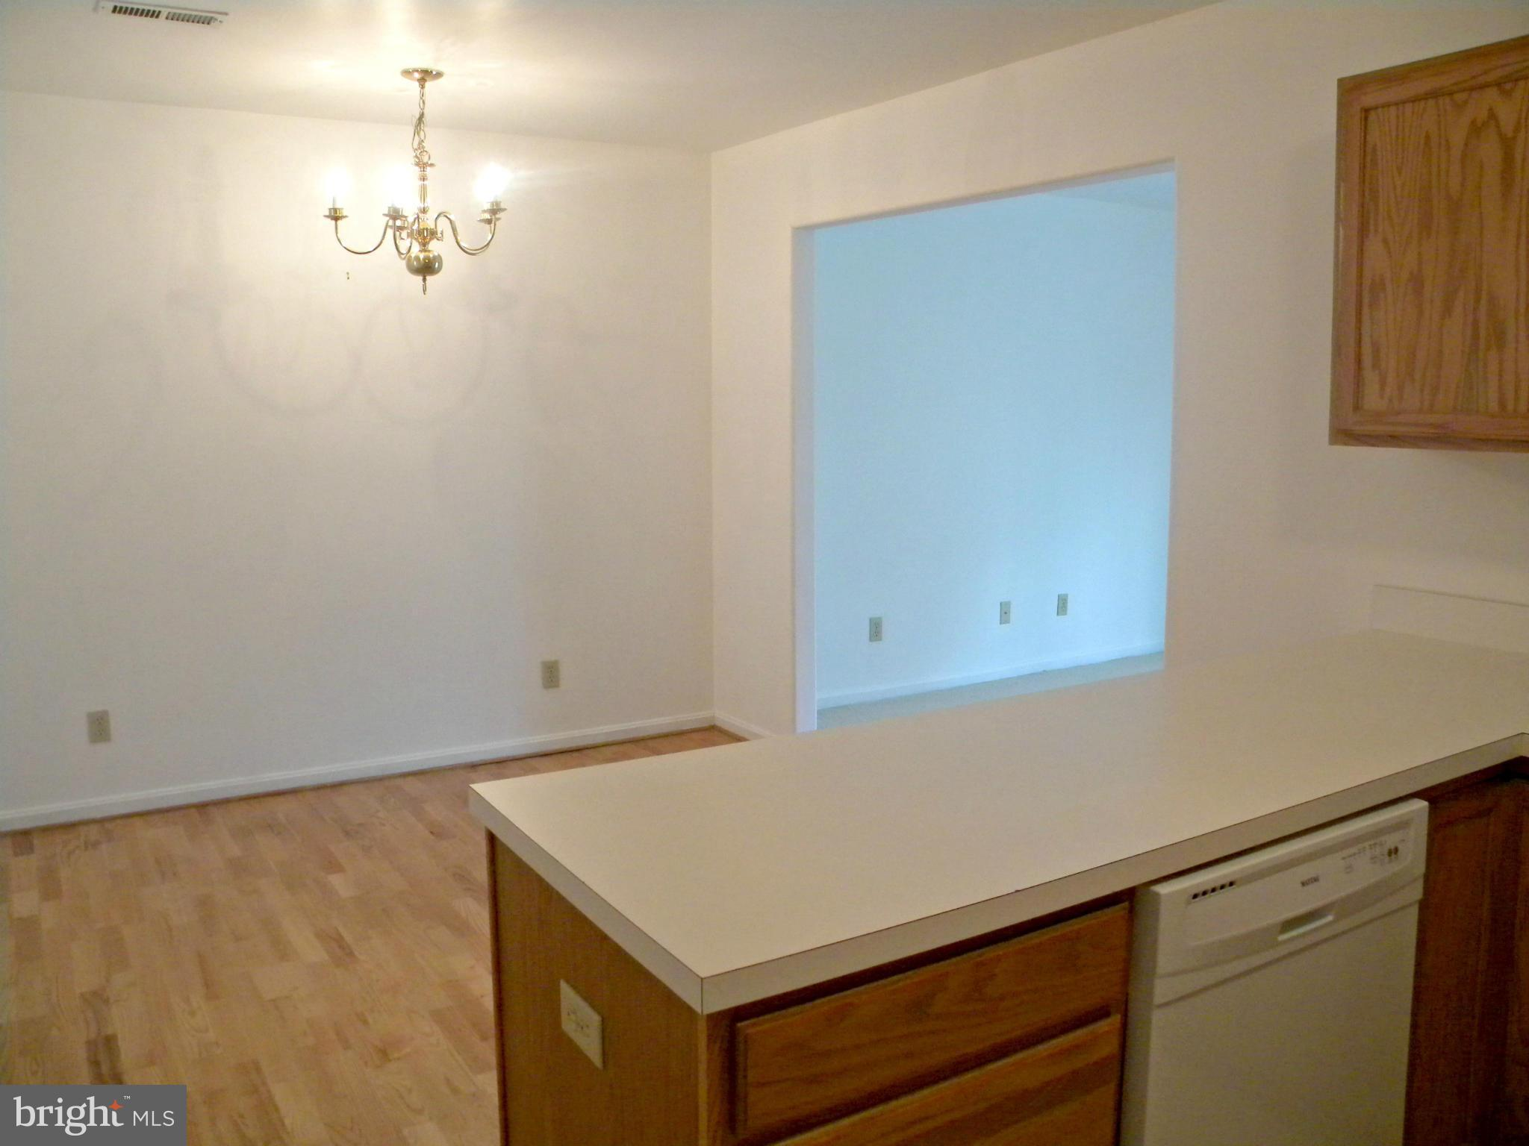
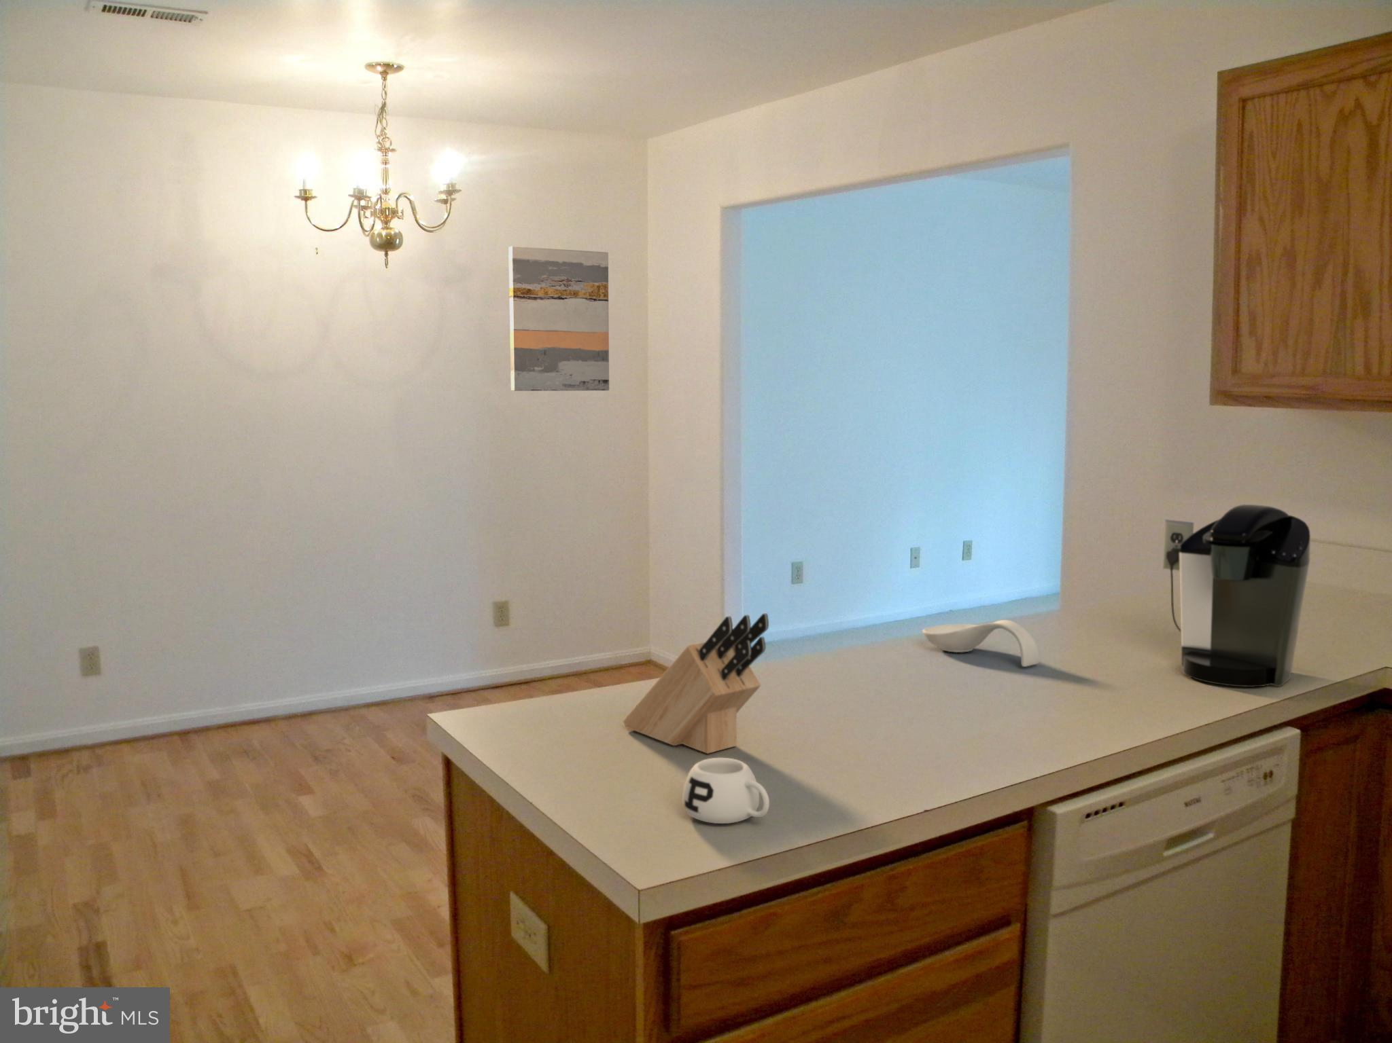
+ wall art (560, 321)
+ spoon rest (980, 635)
+ mug (729, 792)
+ coffee maker (1213, 585)
+ knife block (697, 673)
